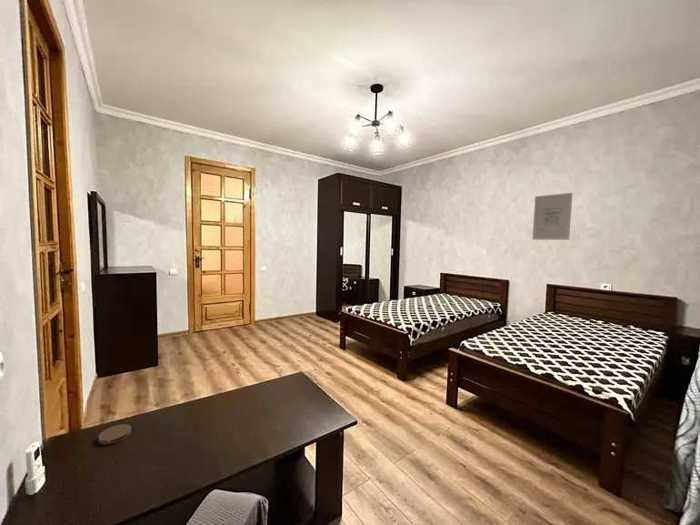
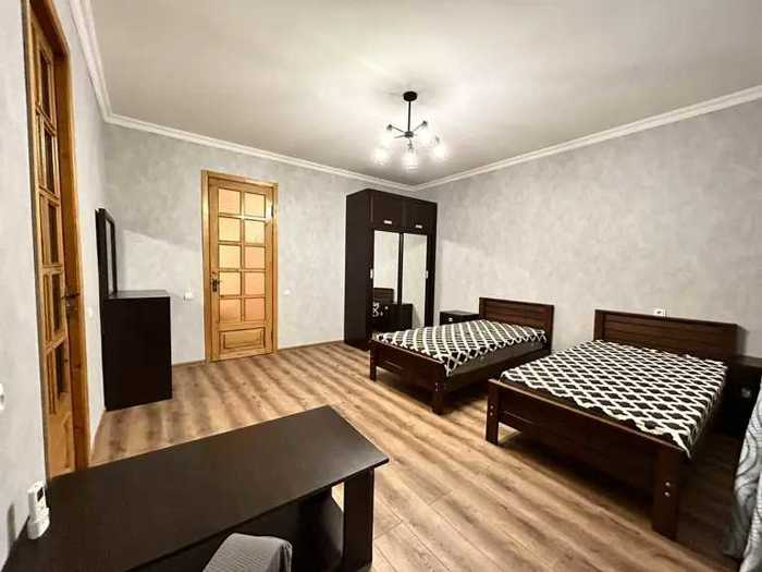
- coaster (115, 433)
- wall art (551, 217)
